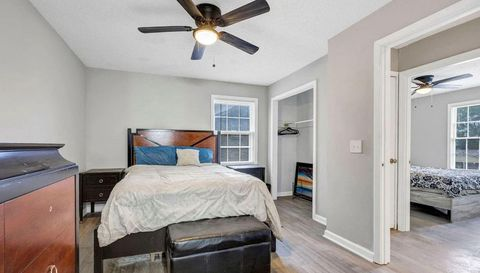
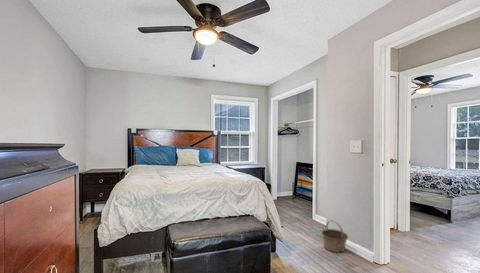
+ basket (334, 234)
